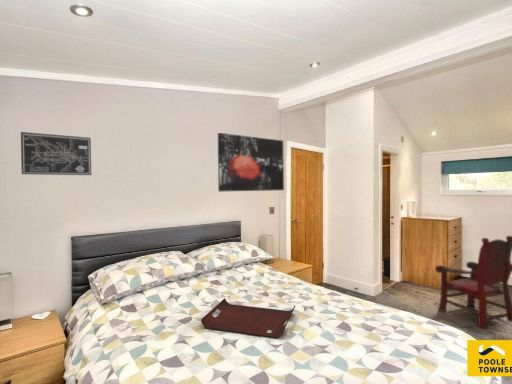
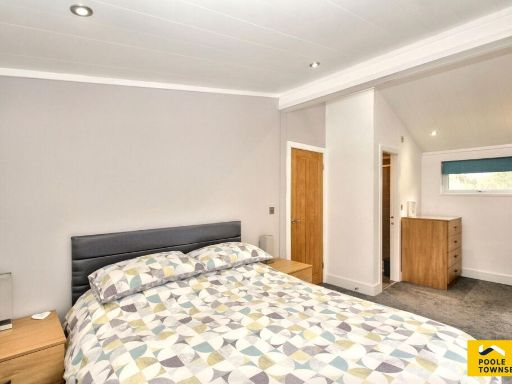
- serving tray (250, 315)
- wall art (253, 164)
- armchair (475, 274)
- wall art (58, 154)
